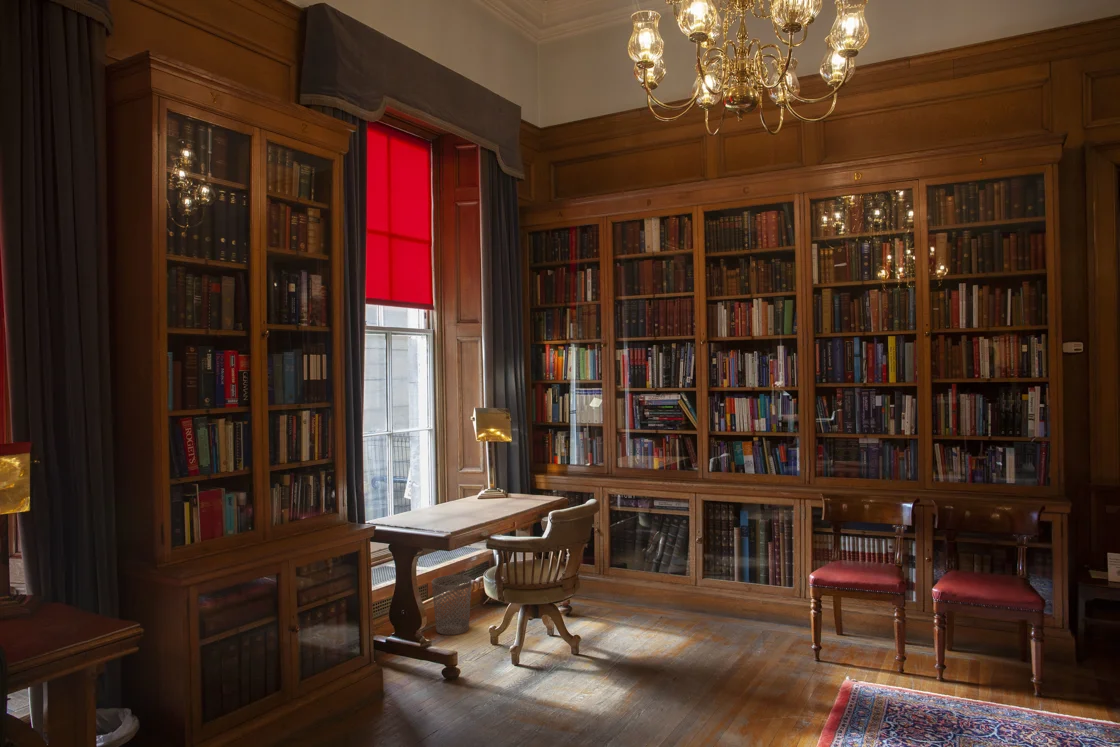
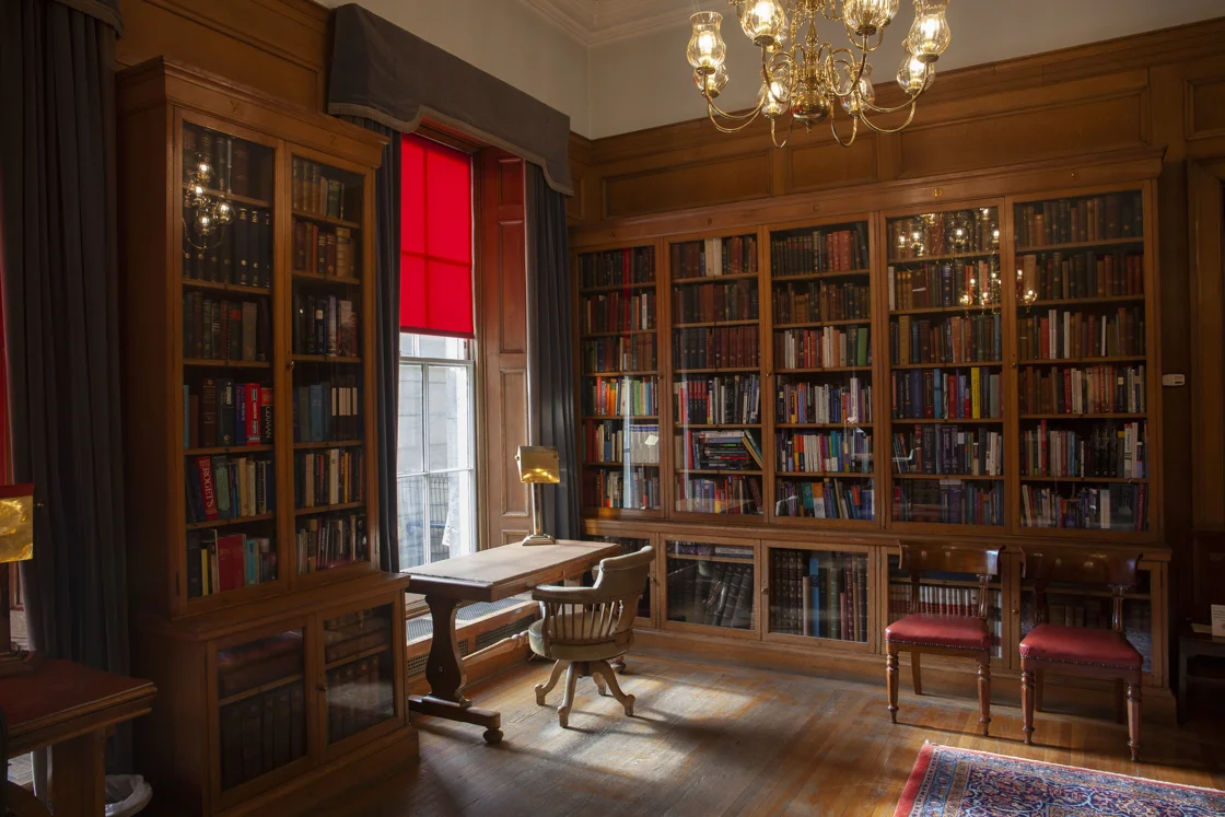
- wastebasket (452, 605)
